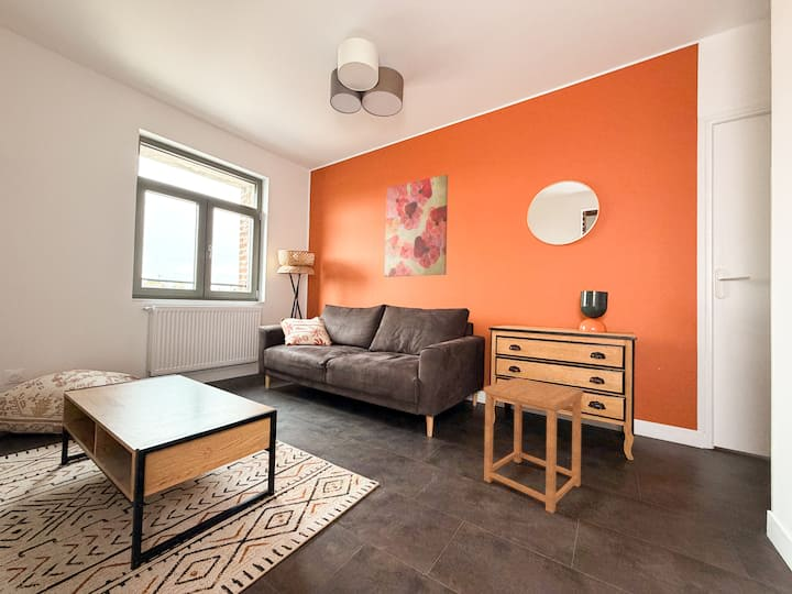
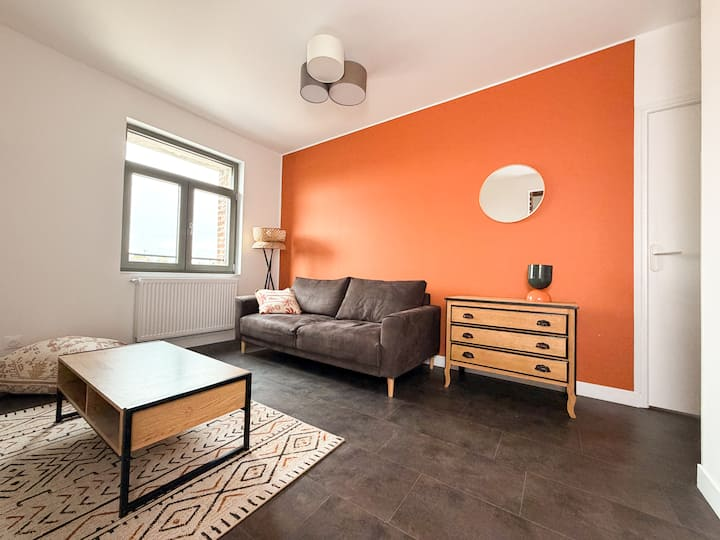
- side table (520, 436)
- wall art (414, 229)
